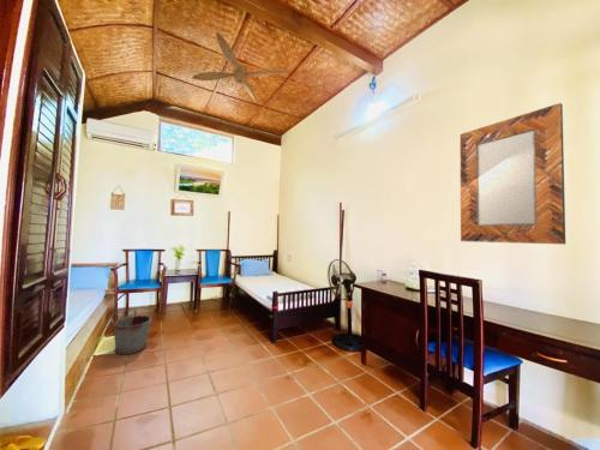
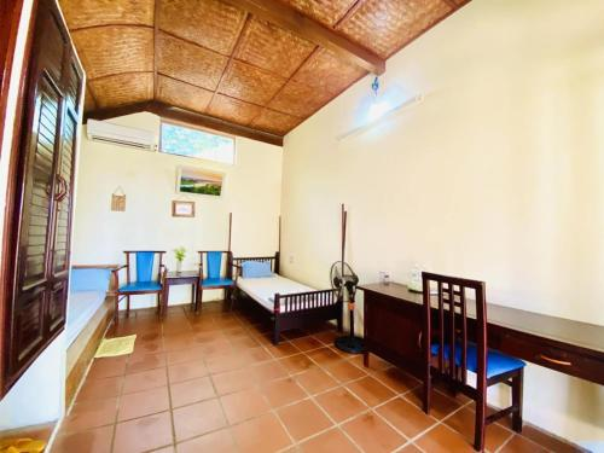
- home mirror (504, 181)
- bucket (132, 334)
- ceiling fan (240, 74)
